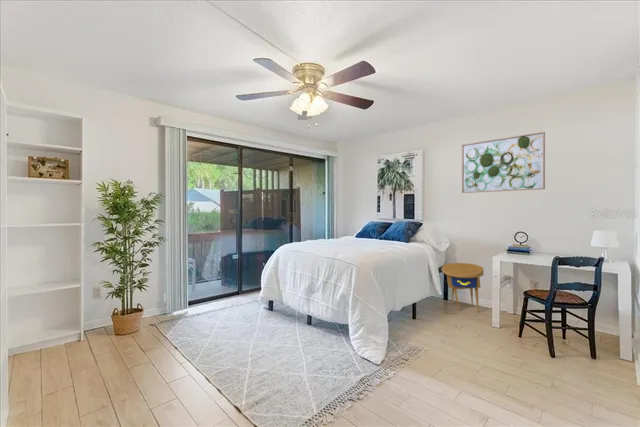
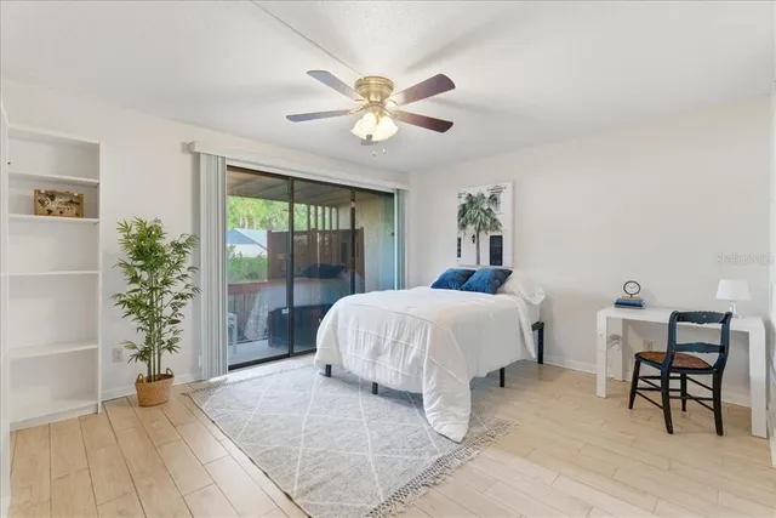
- wall art (499, 165)
- side table (462, 286)
